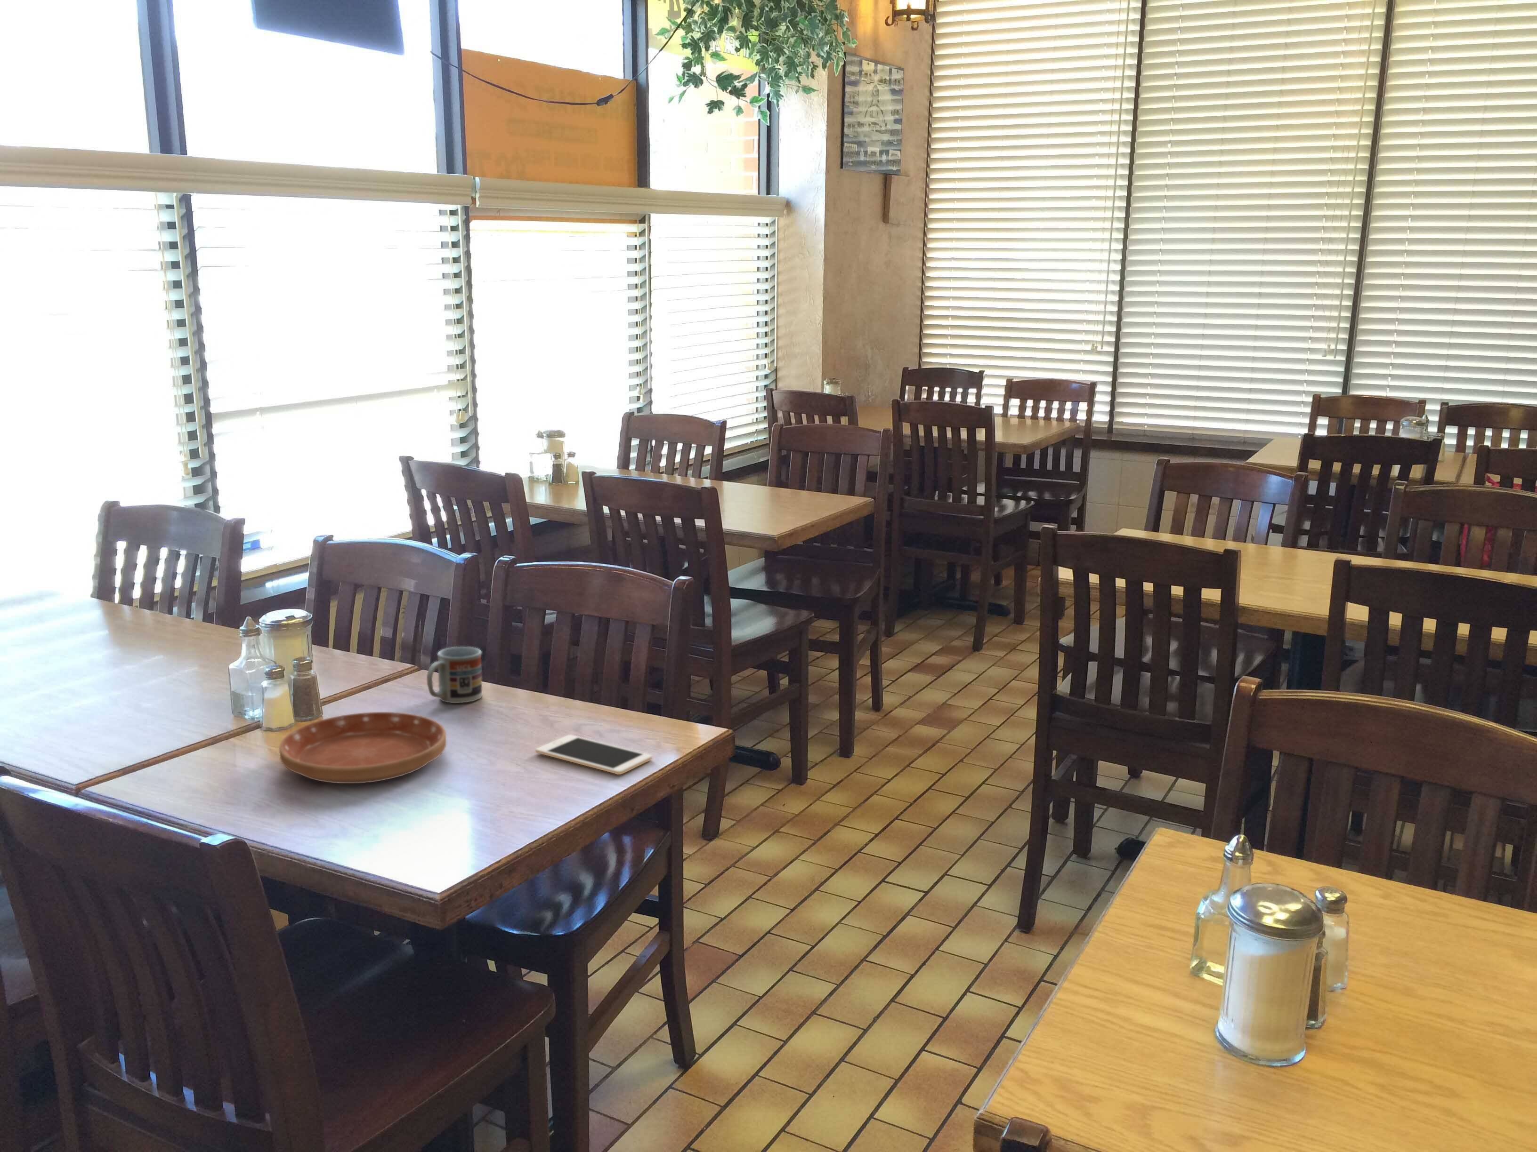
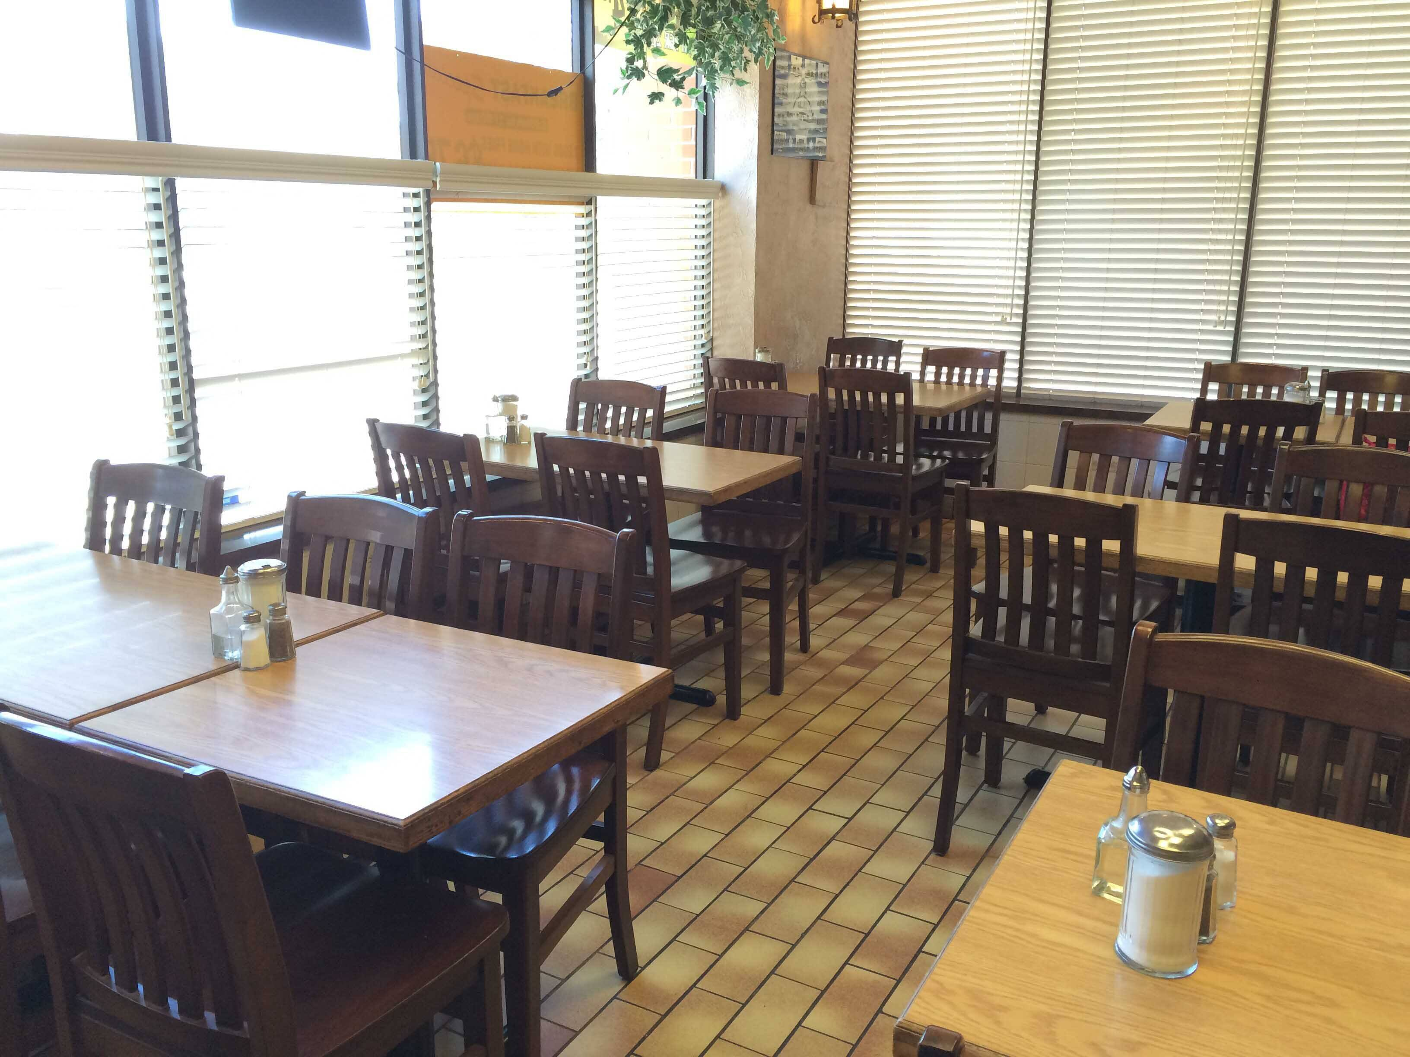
- cell phone (593, 754)
- cup (454, 676)
- saucer (364, 749)
